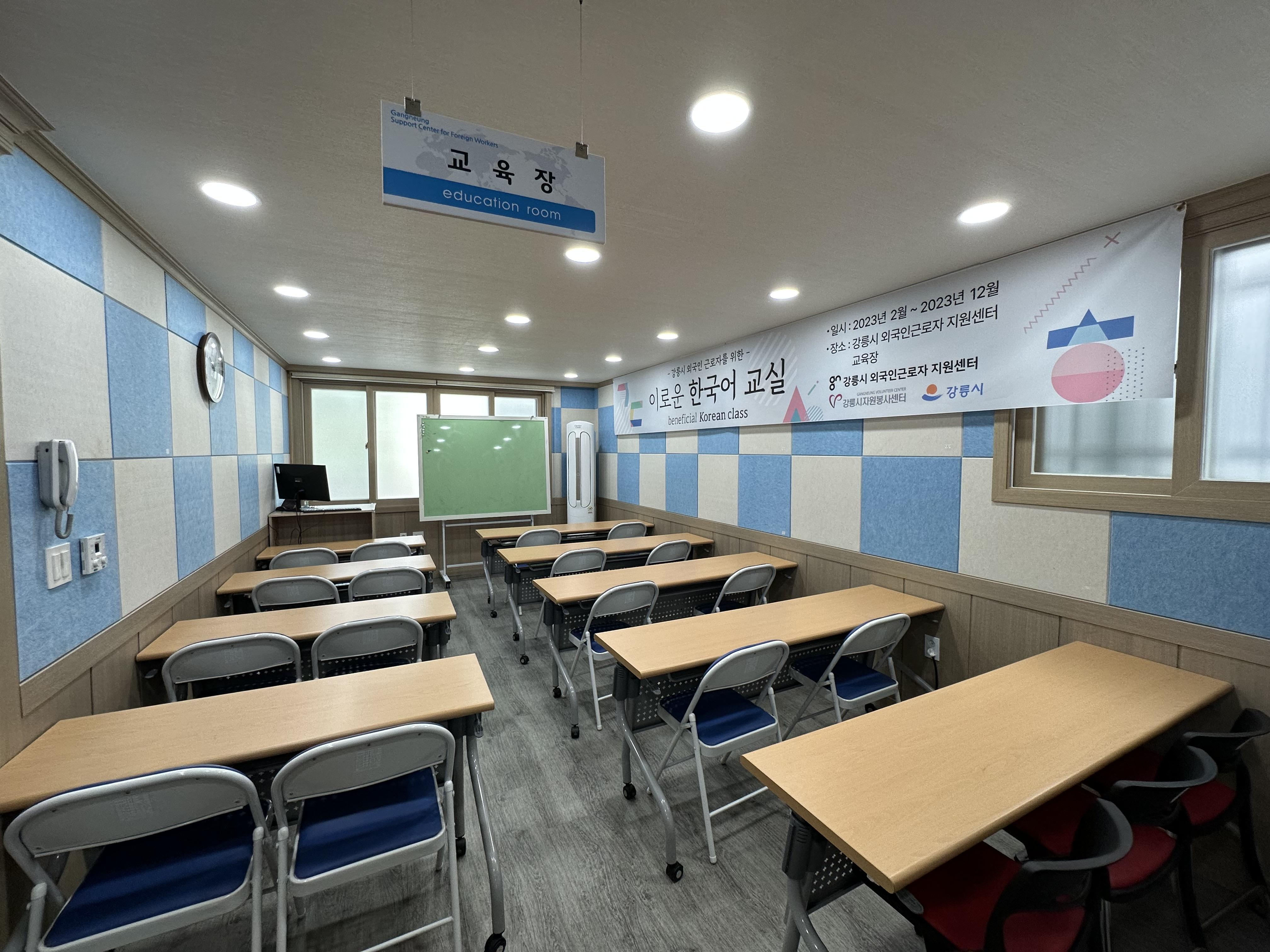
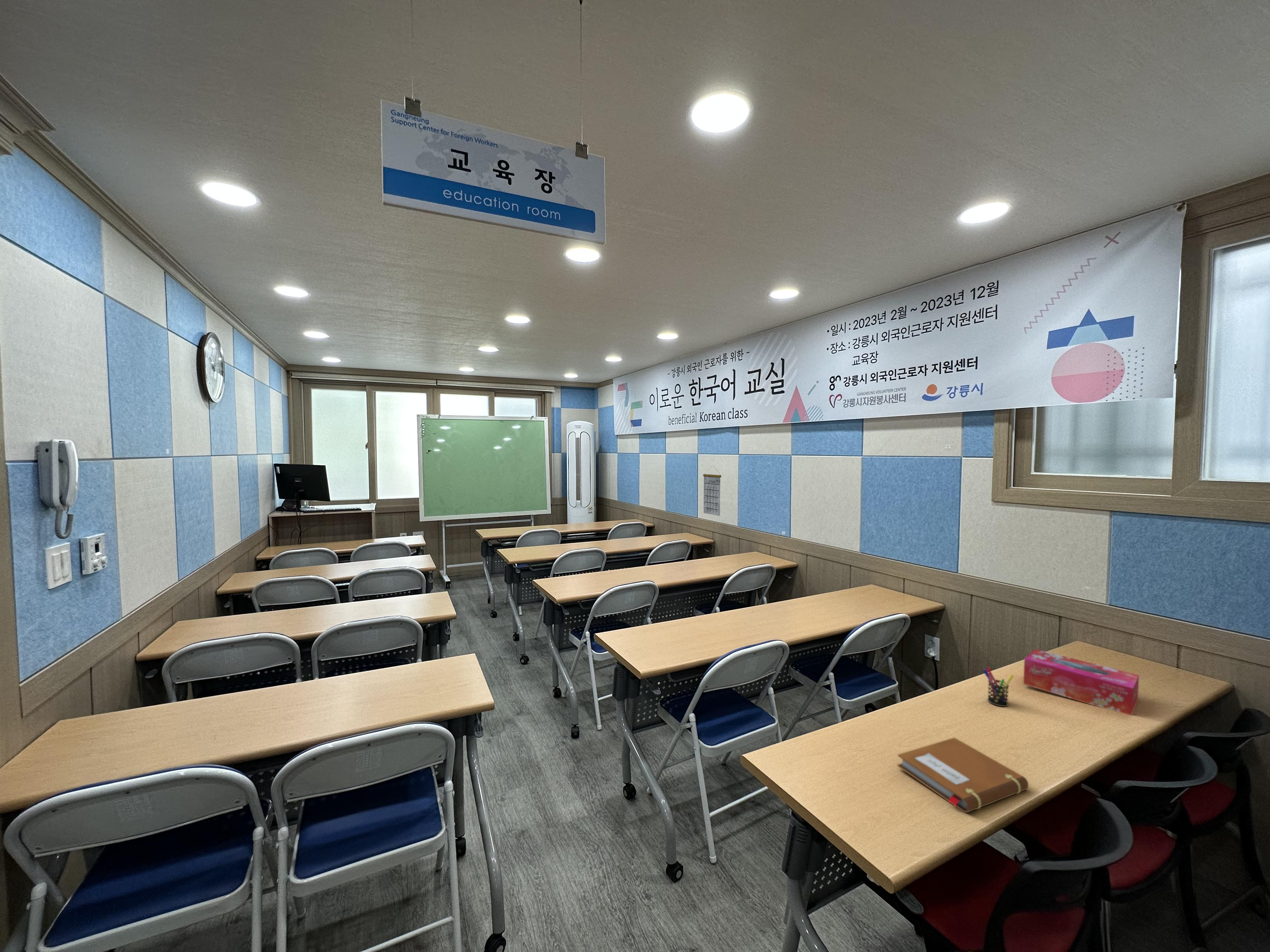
+ notebook (959, 773)
+ calendar (712, 490)
+ pen holder (998, 686)
+ tissue box (1079, 680)
